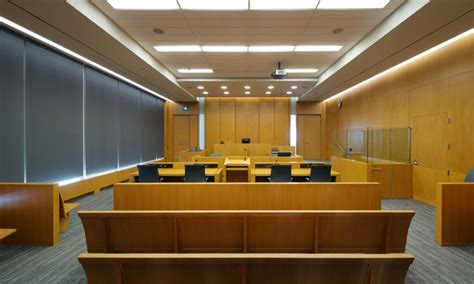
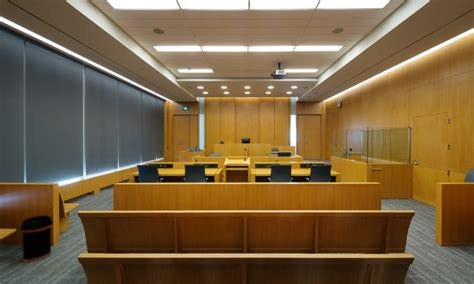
+ trash can (37, 237)
